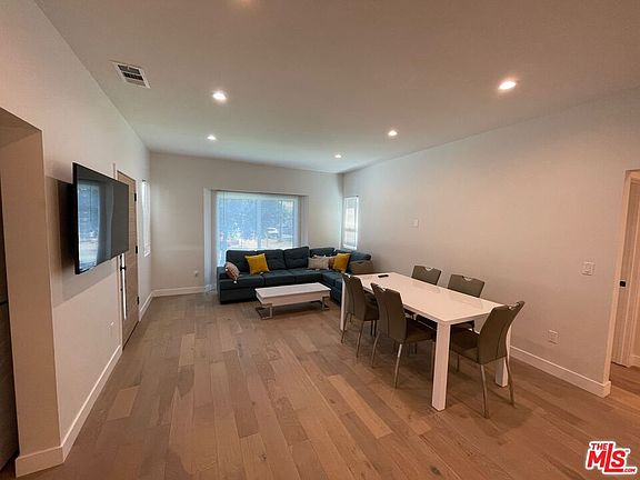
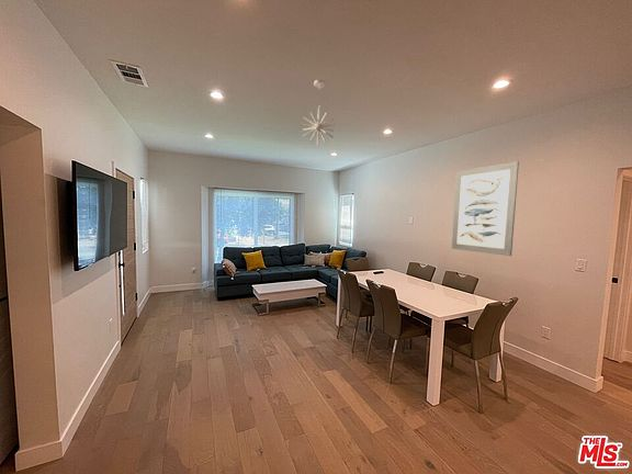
+ wall art (481, 210)
+ pendant light (318, 113)
